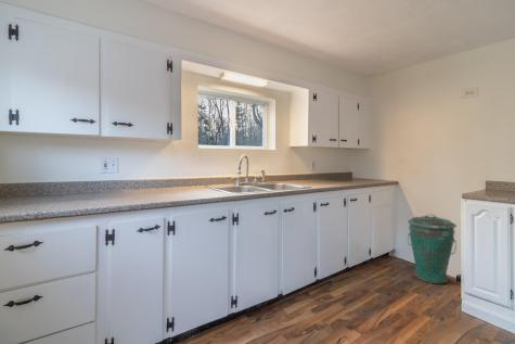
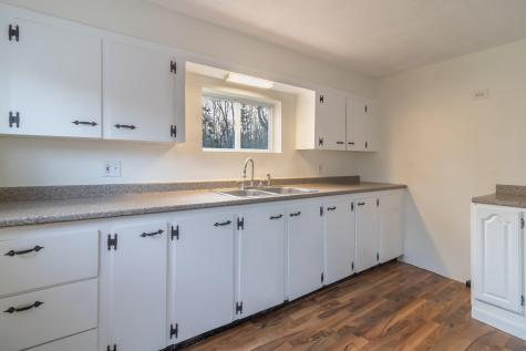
- trash can (430, 245)
